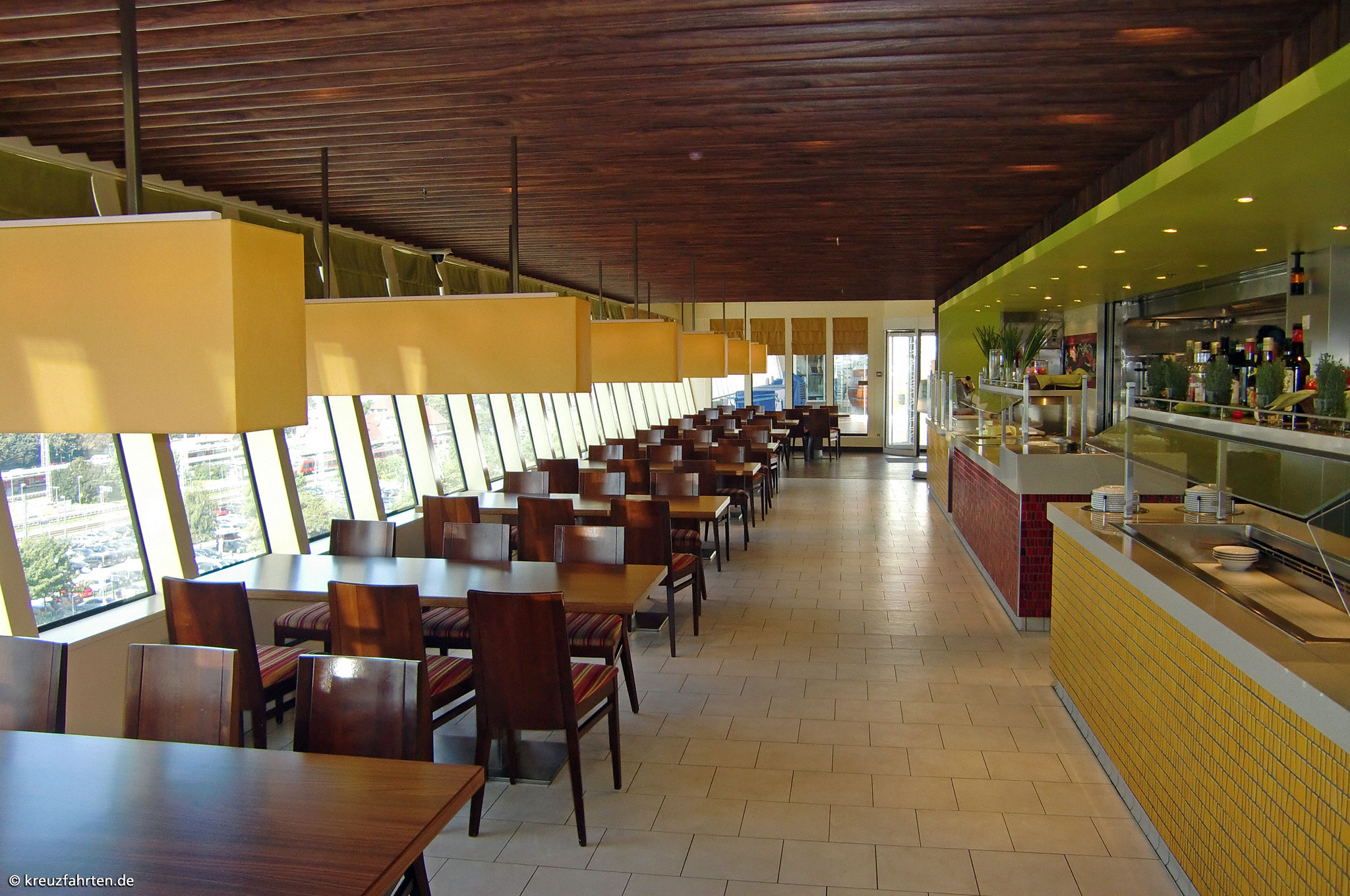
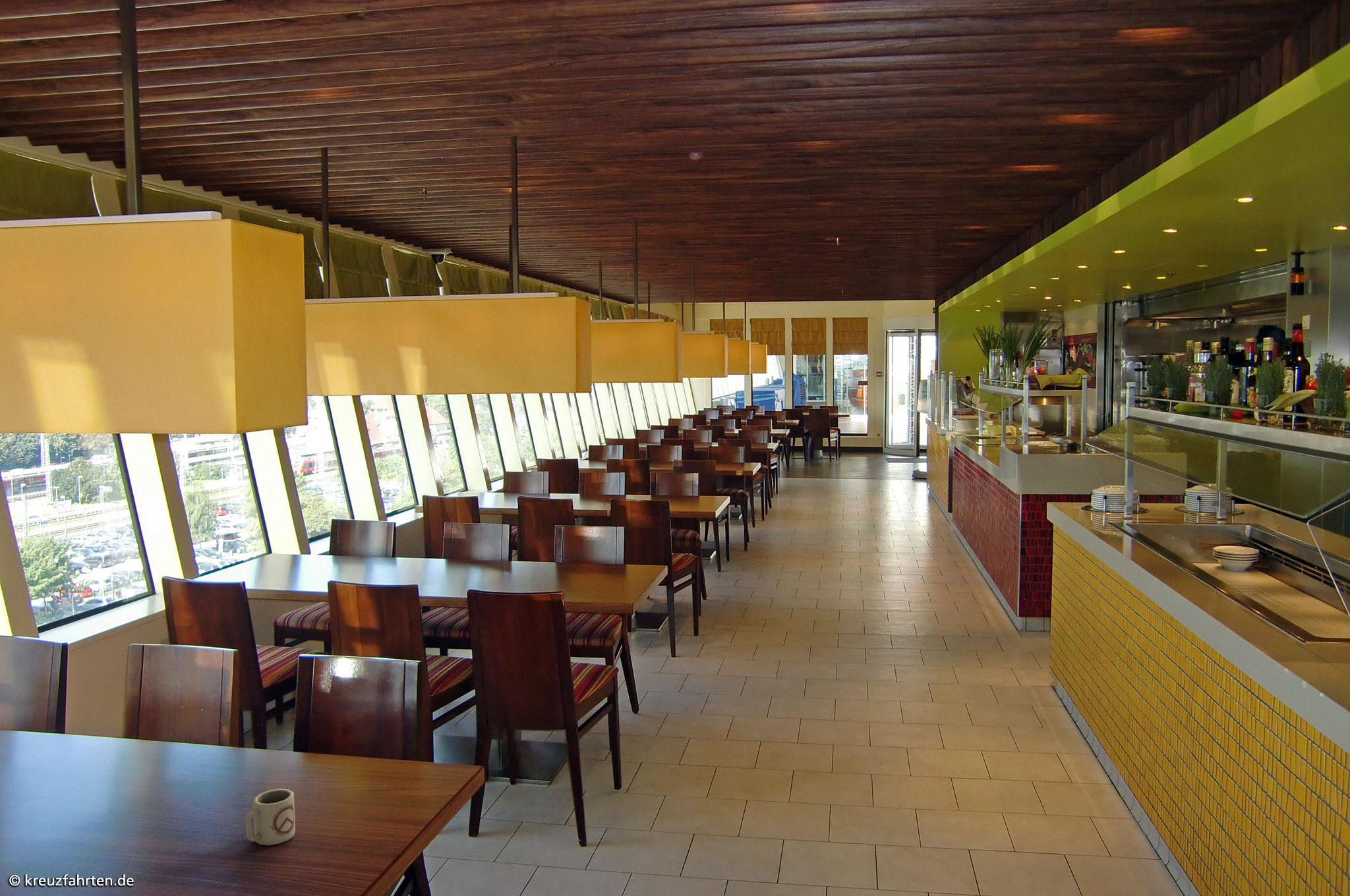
+ cup (269, 819)
